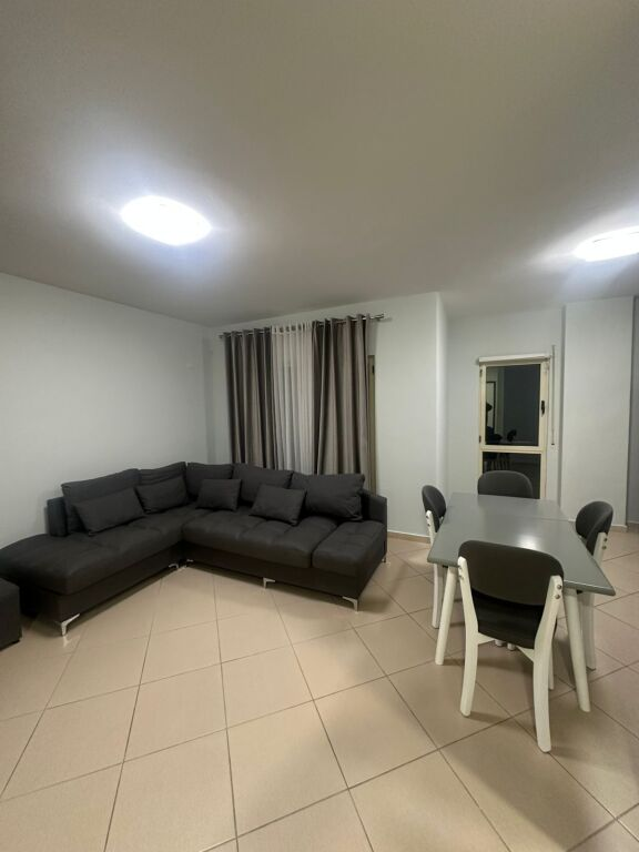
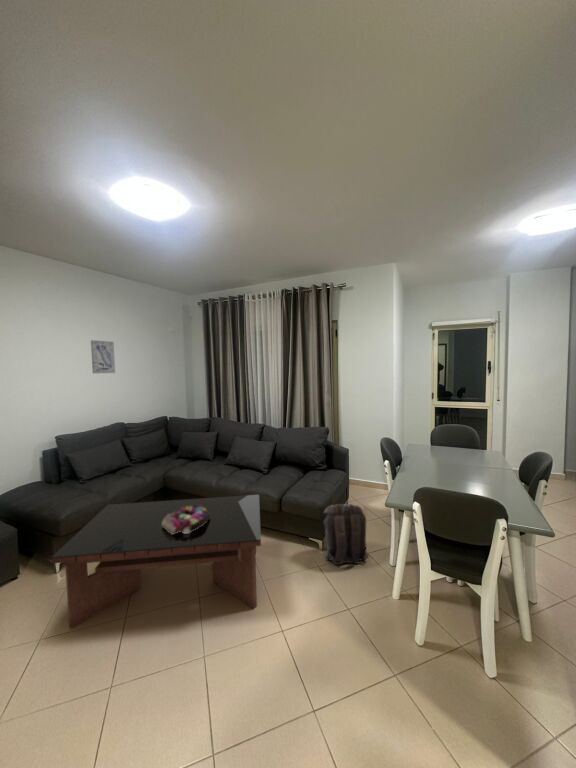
+ backpack (345, 531)
+ wall art (103, 357)
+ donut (186, 516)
+ coffee table (176, 552)
